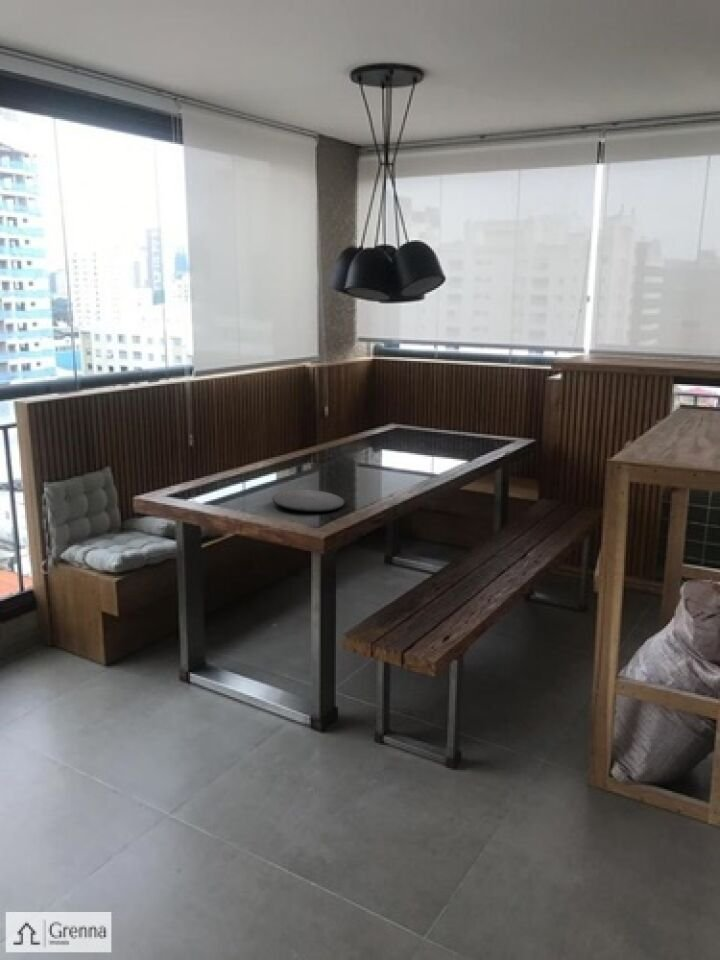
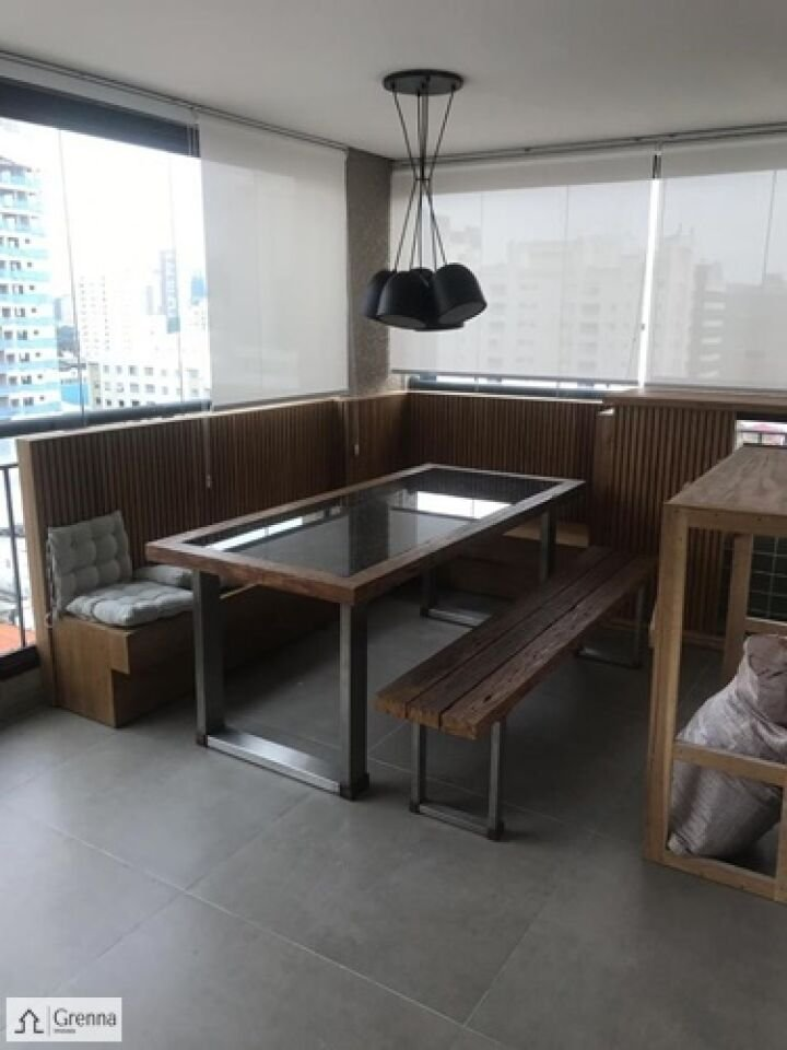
- plate (308, 500)
